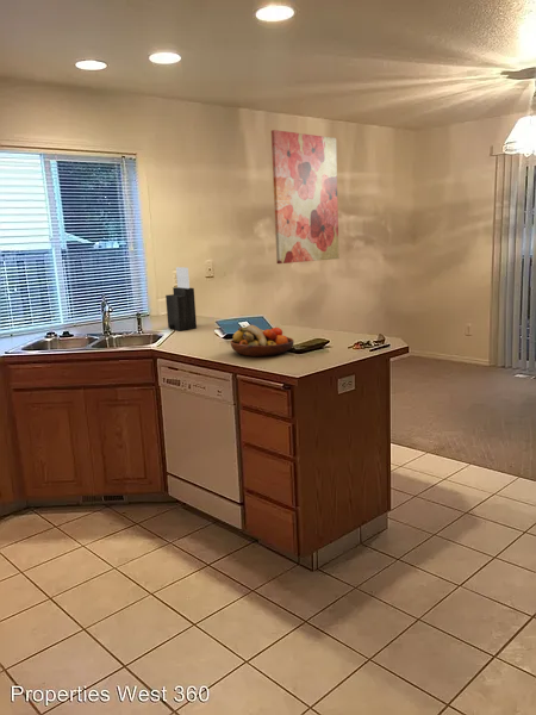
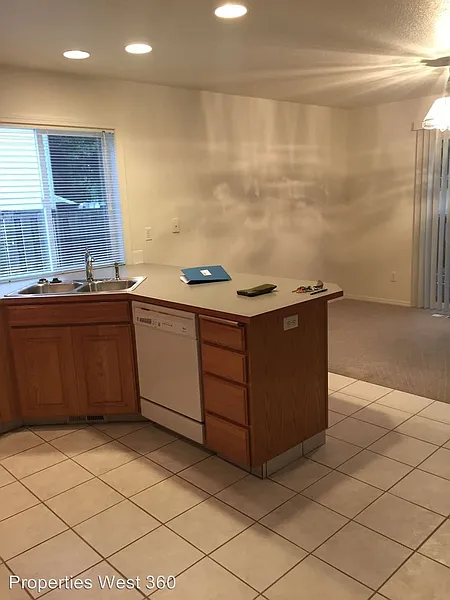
- knife block (177, 298)
- wall art (307, 199)
- fruit bowl (261, 337)
